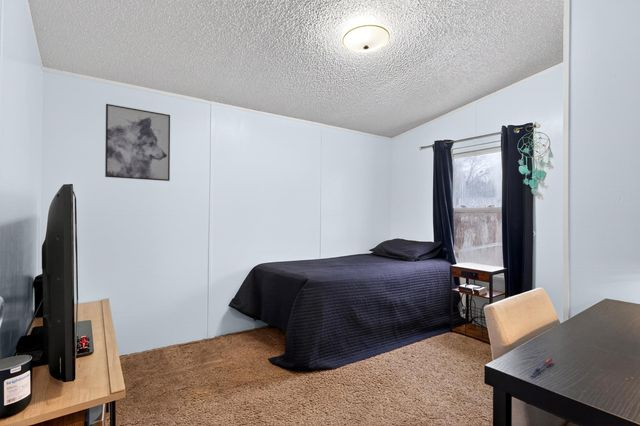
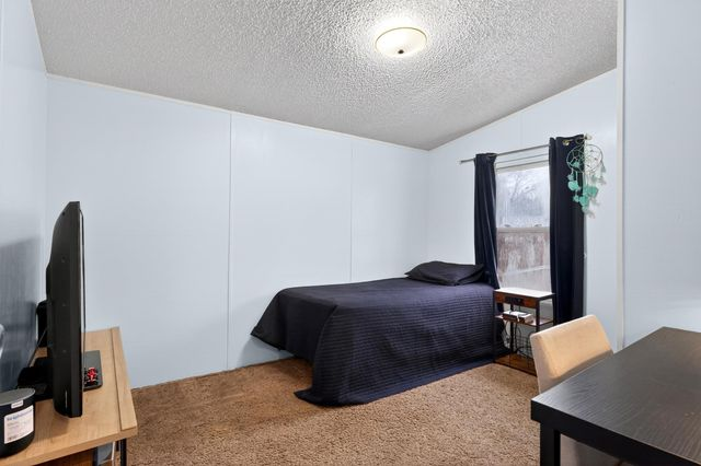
- pen (541, 366)
- wall art (139, 144)
